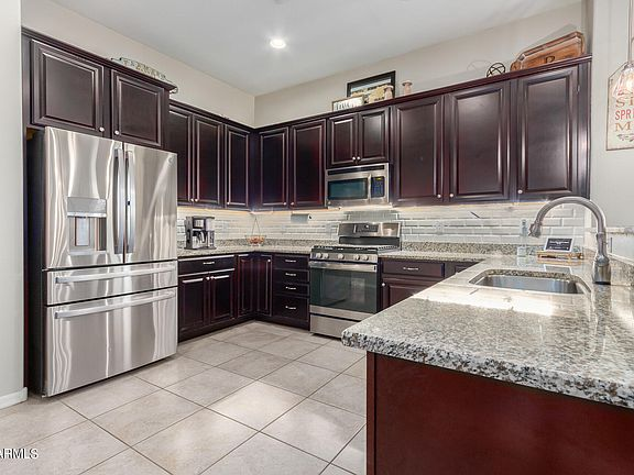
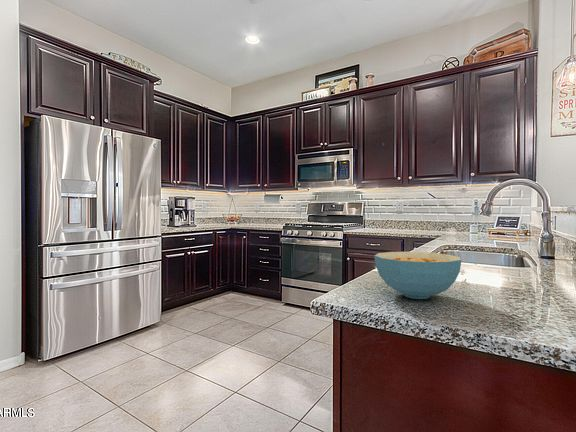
+ cereal bowl (416, 276)
